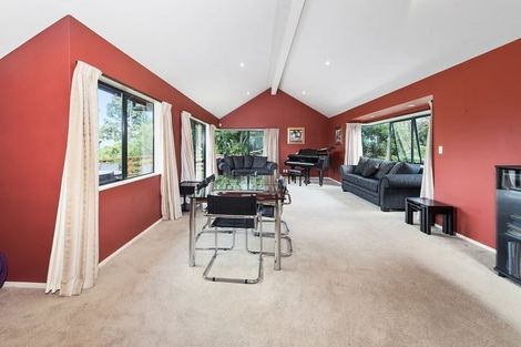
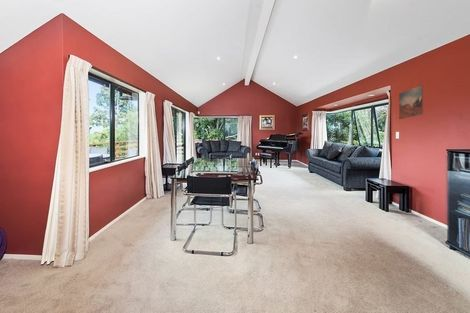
+ wall art (410, 103)
